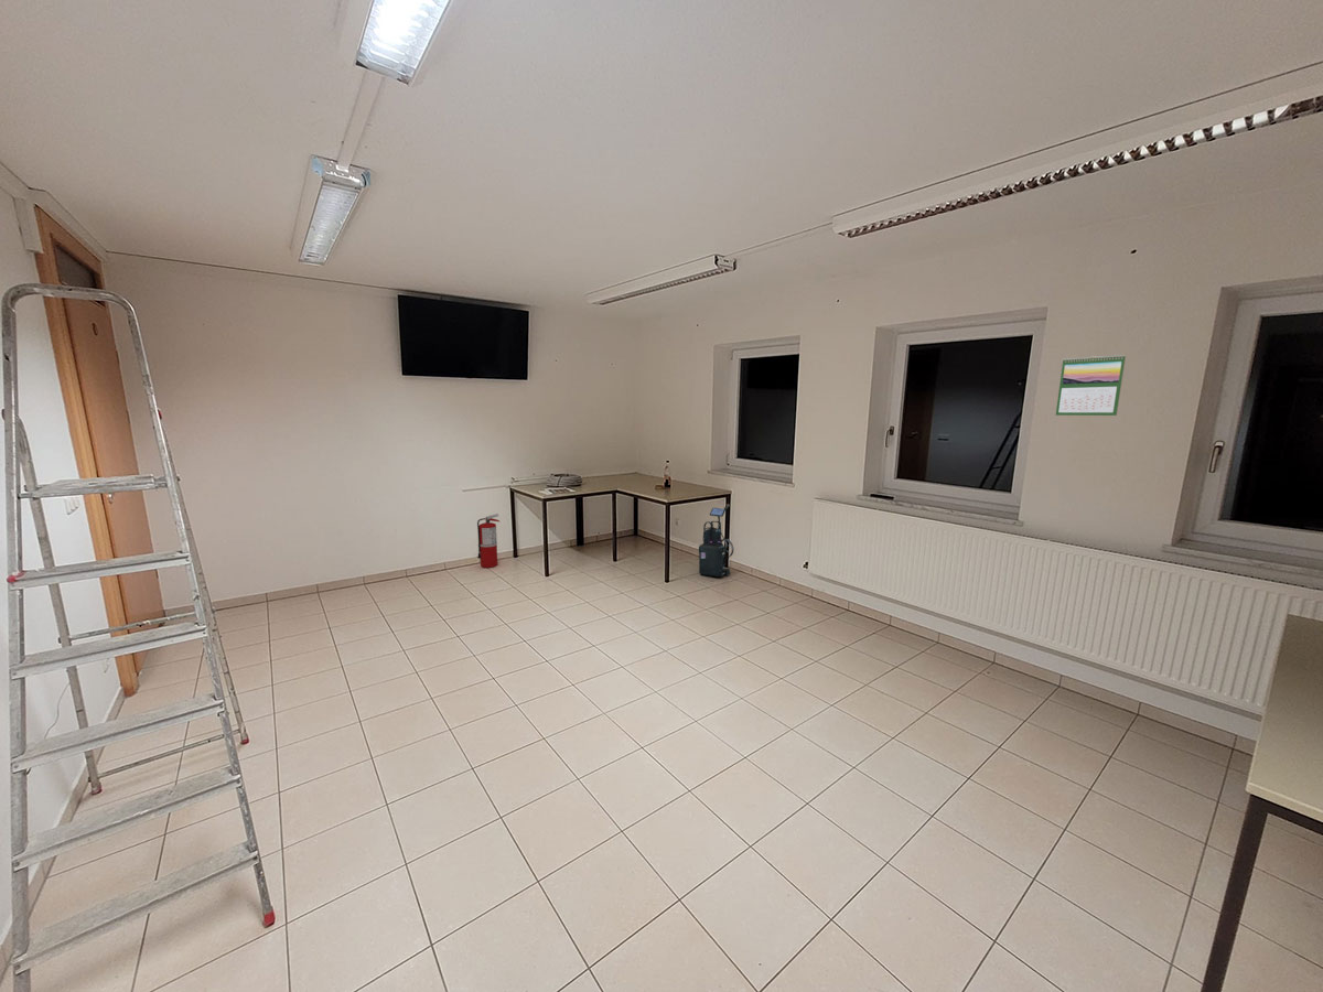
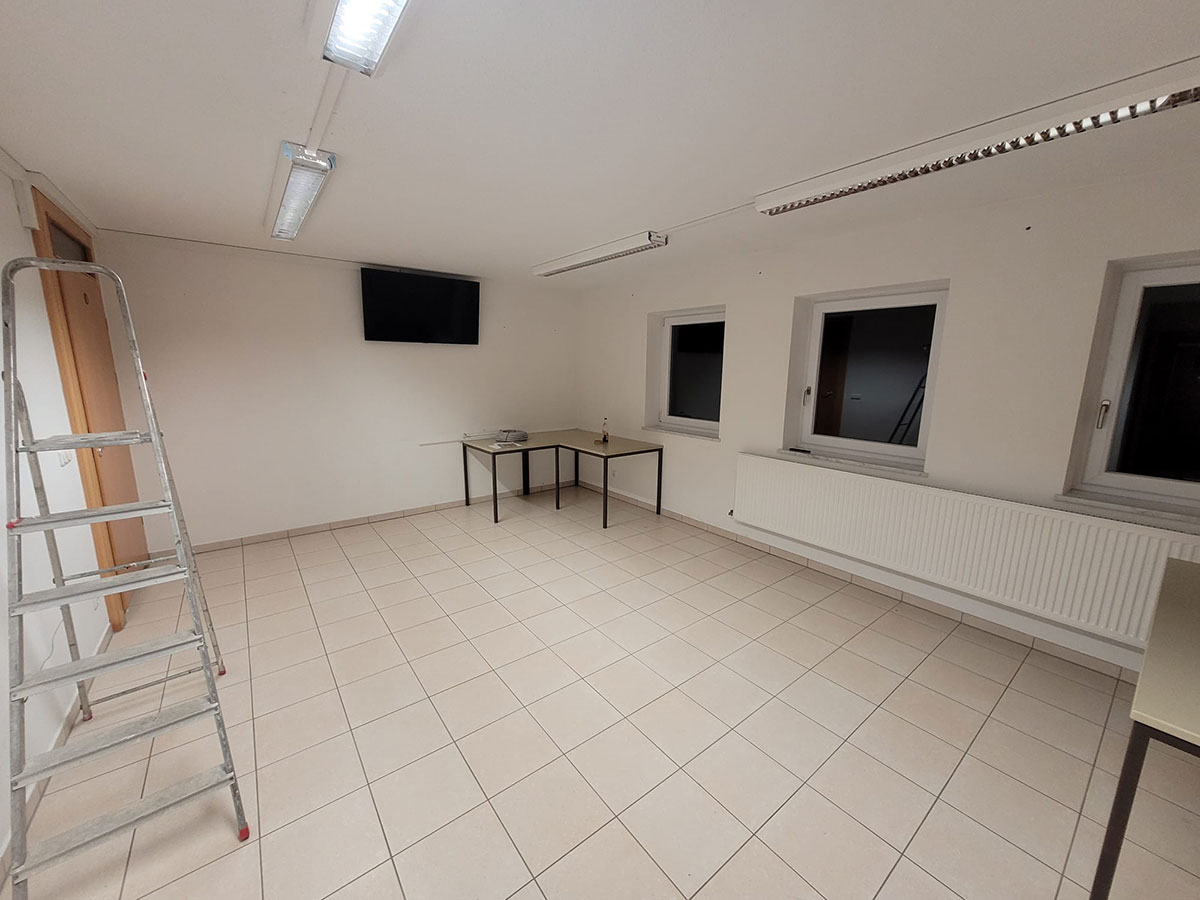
- calendar (1089, 385)
- fire extinguisher (488, 540)
- vacuum cleaner (716, 539)
